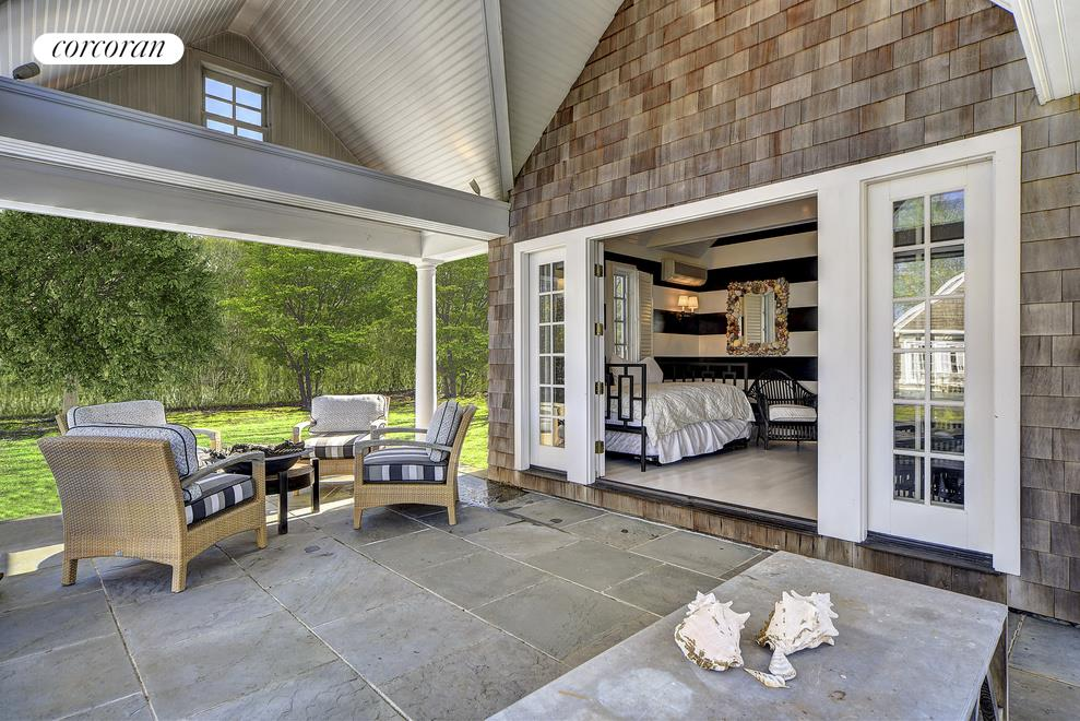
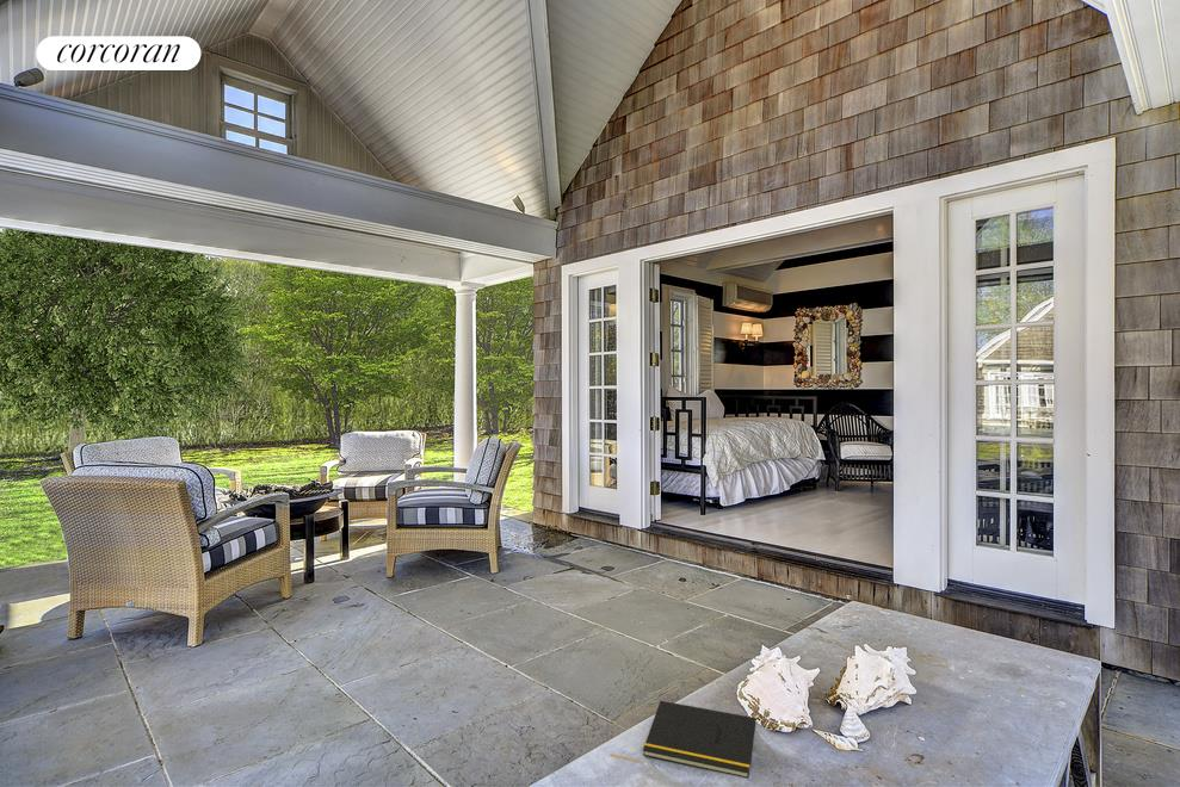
+ notepad (700, 736)
